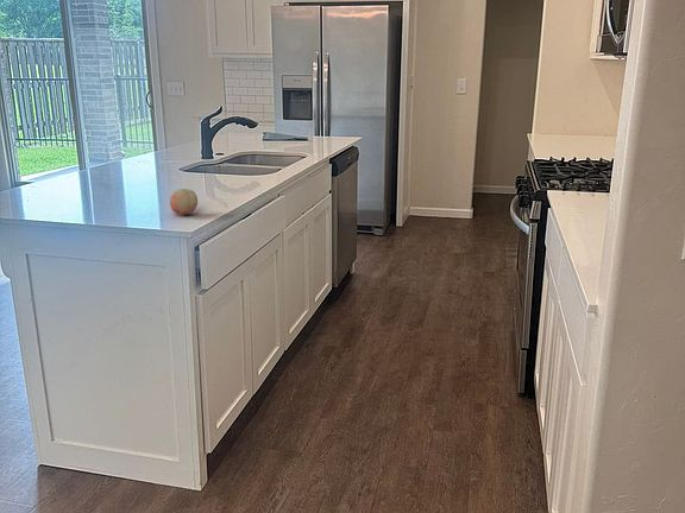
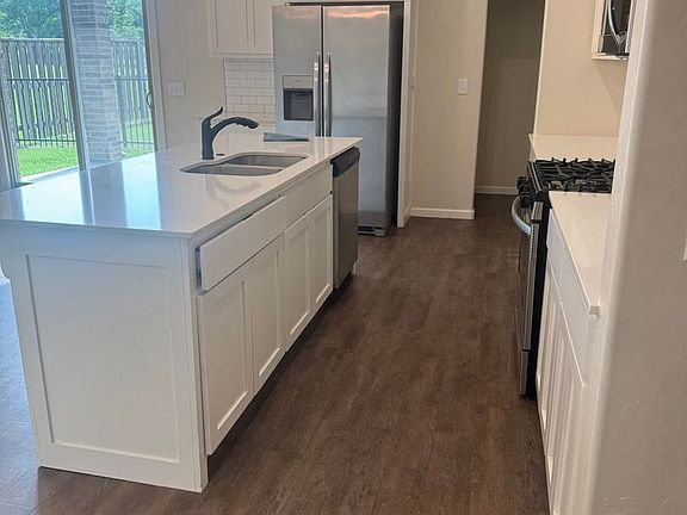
- fruit (183, 202)
